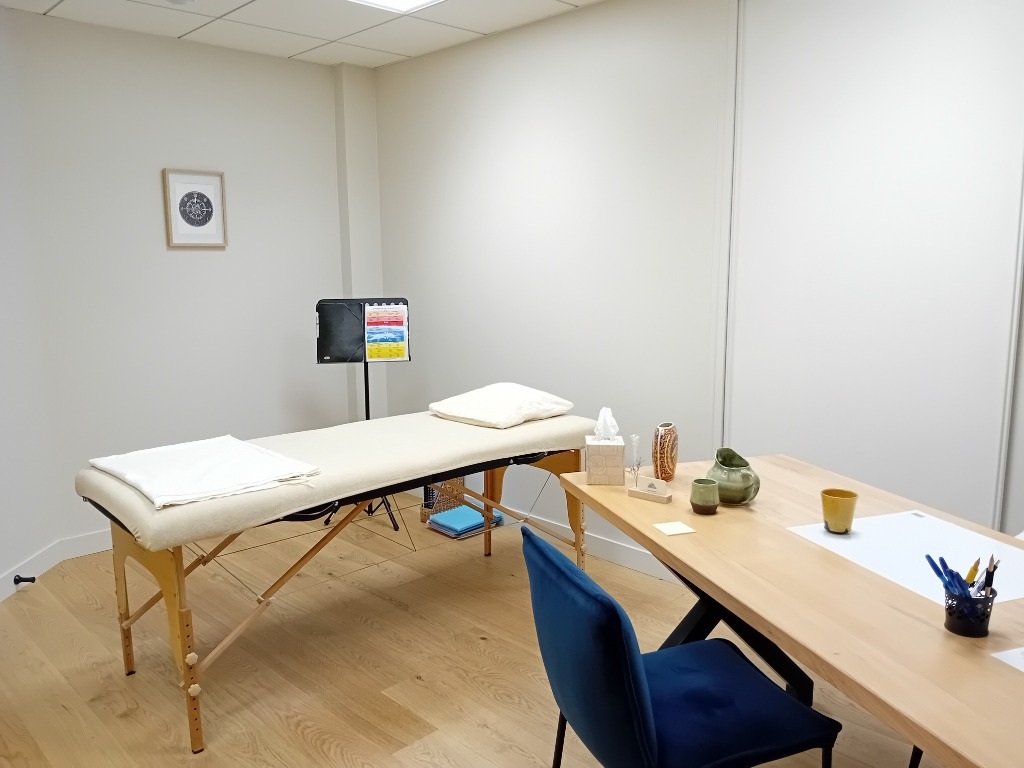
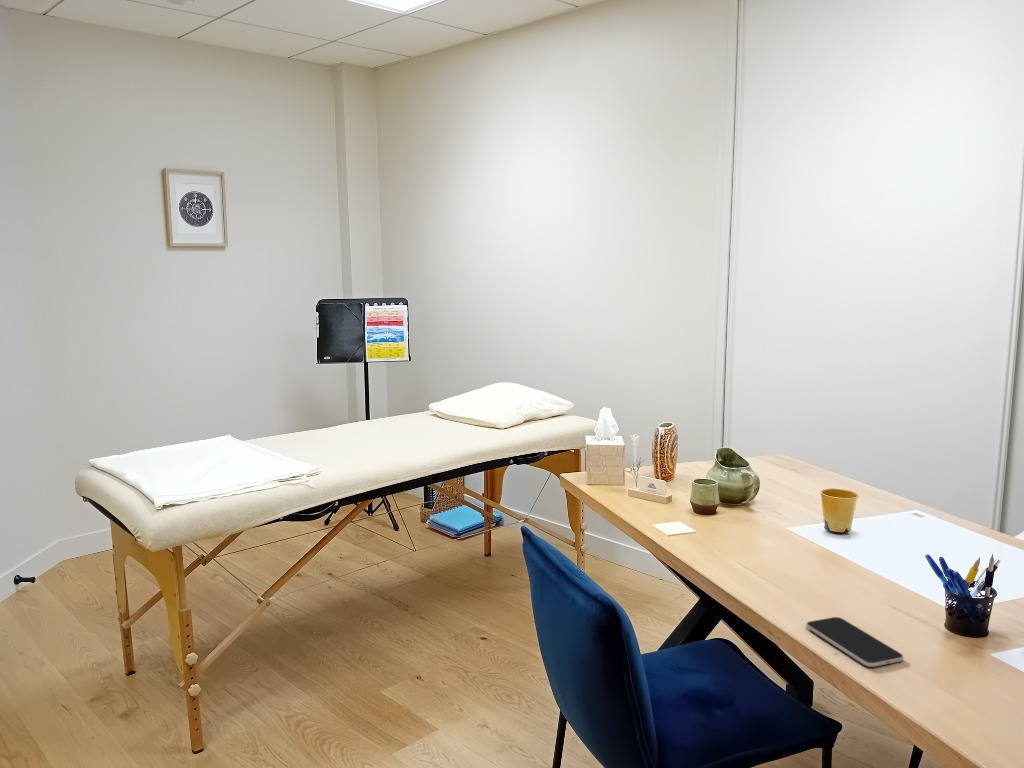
+ smartphone (852, 640)
